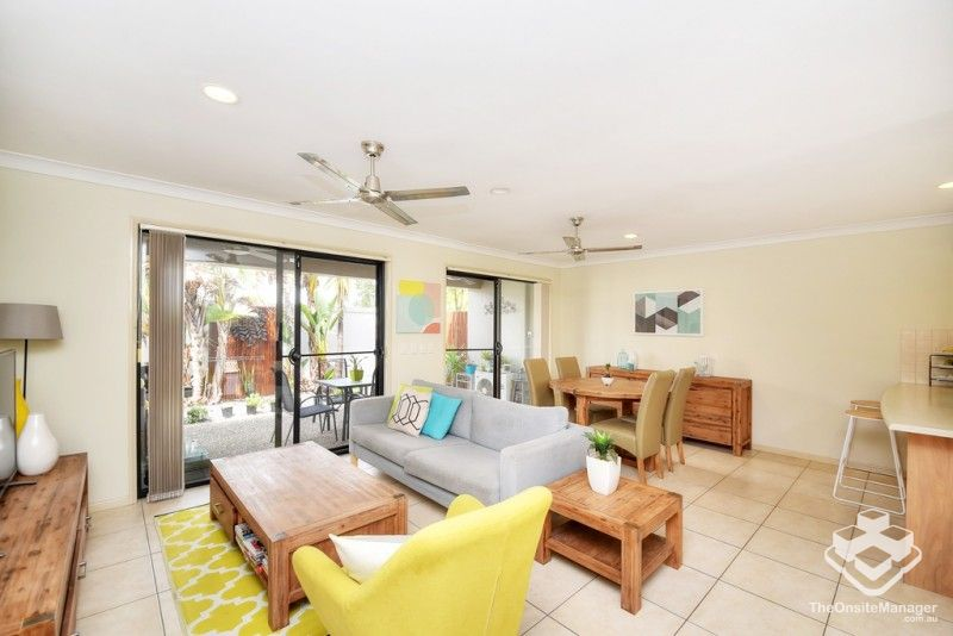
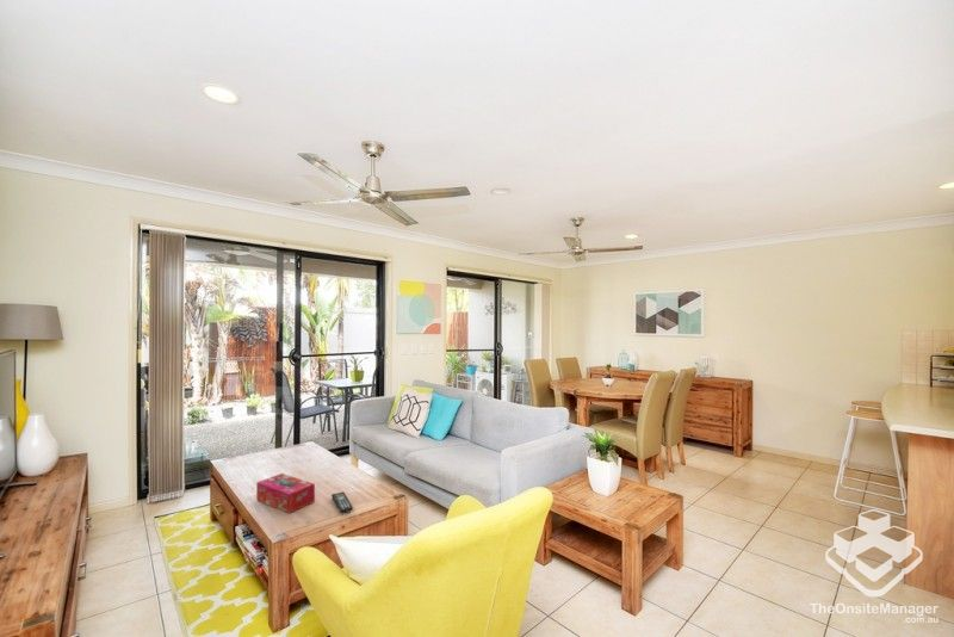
+ tissue box (285, 491)
+ remote control (341, 501)
